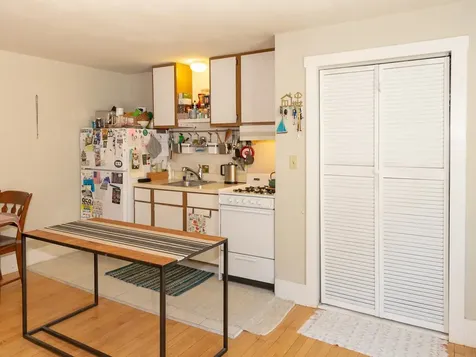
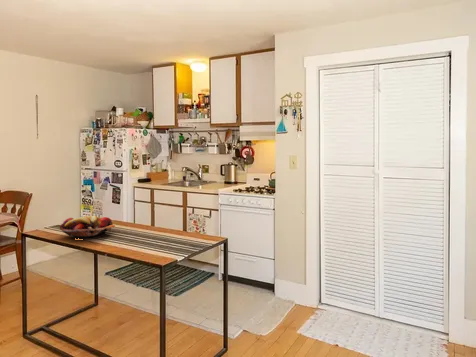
+ fruit basket (88, 225)
